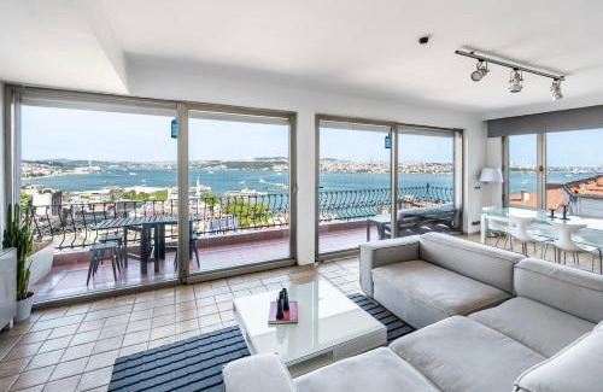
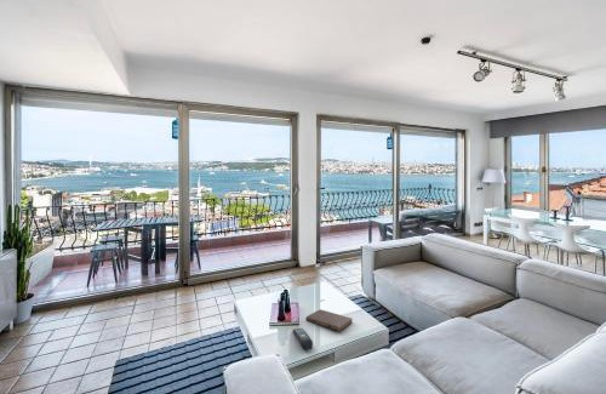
+ remote control (302, 337)
+ book (328, 319)
